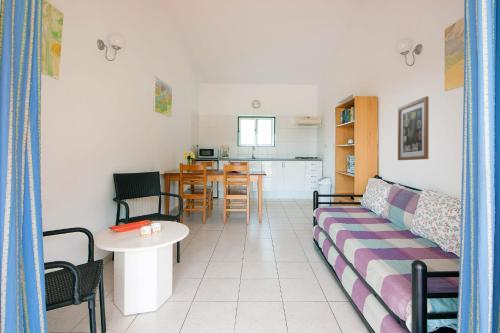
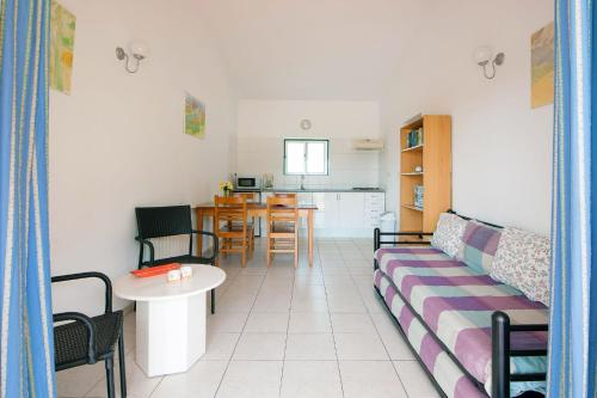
- wall art (411, 131)
